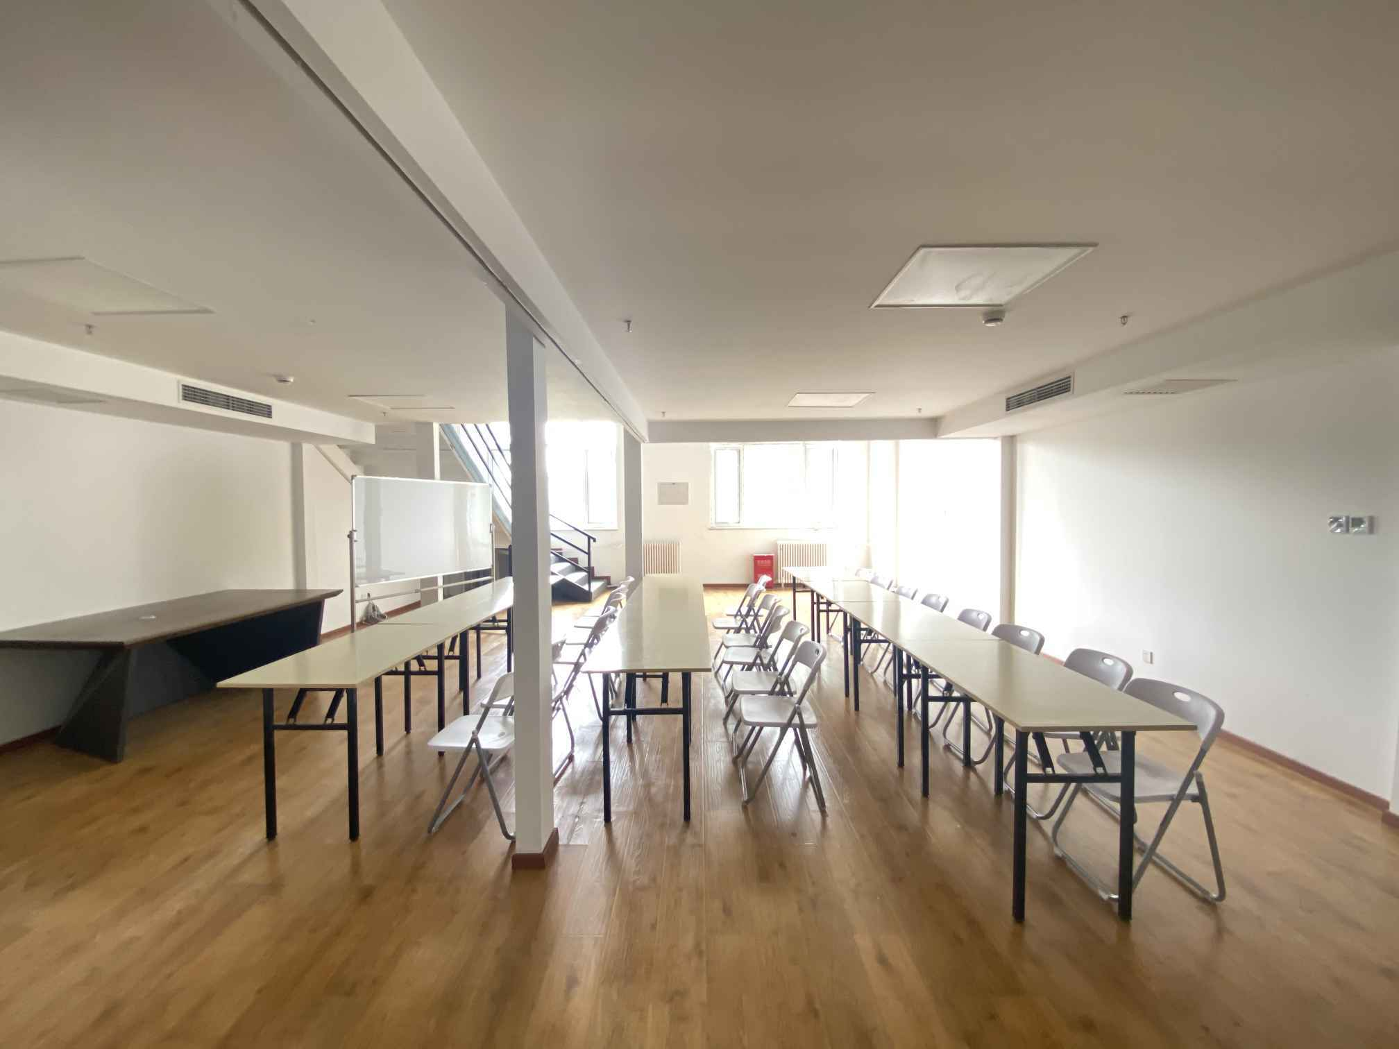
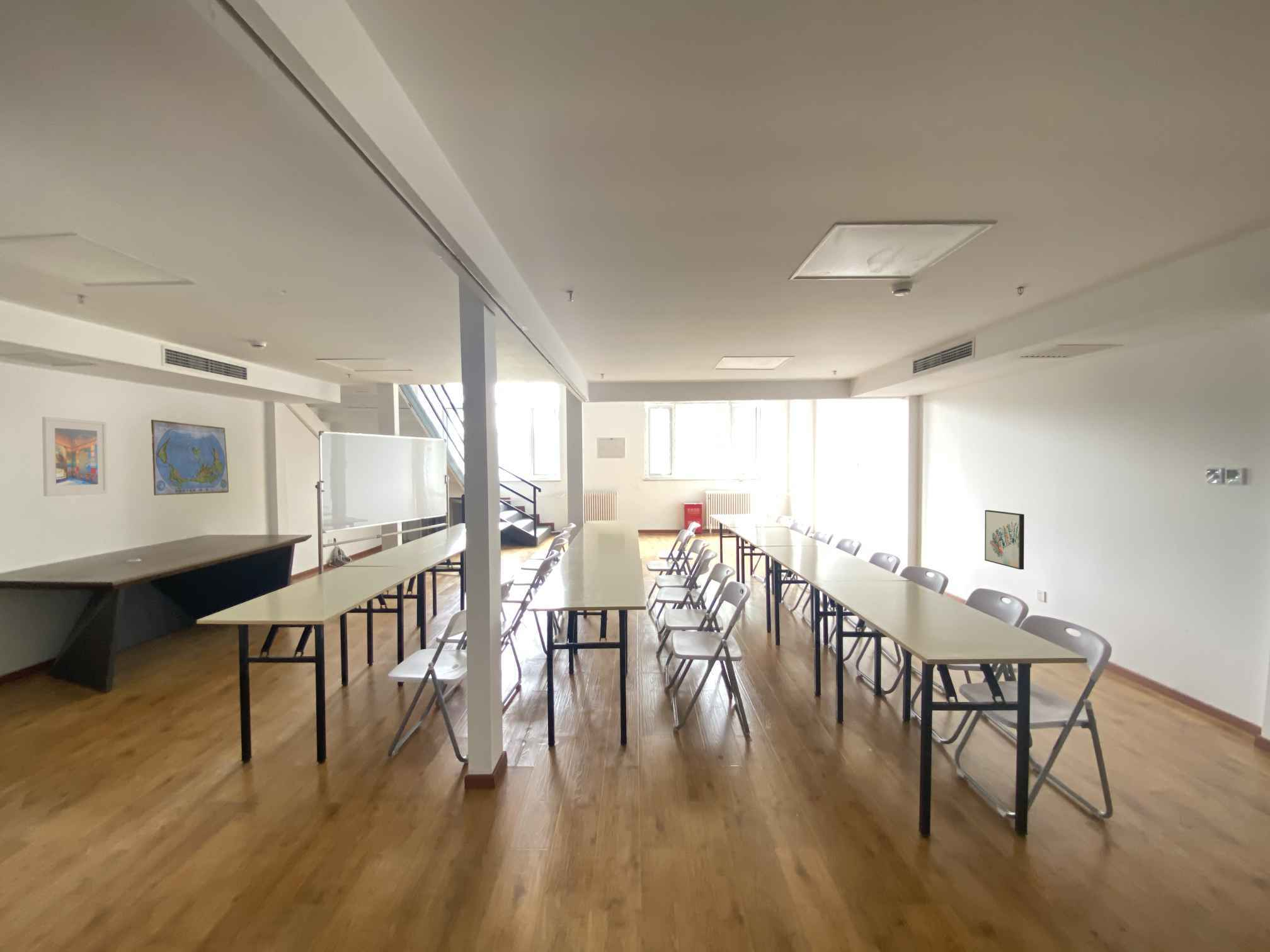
+ world map (193, 459)
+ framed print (76, 457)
+ wall art (1004, 538)
